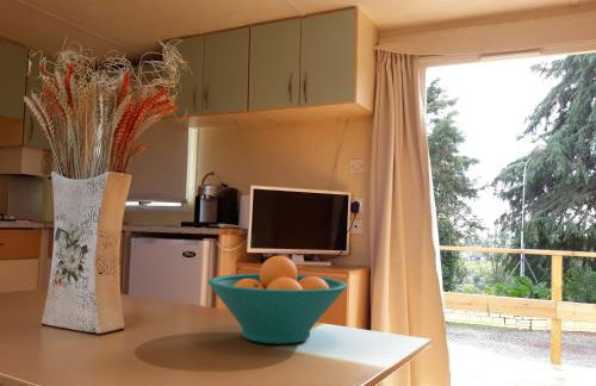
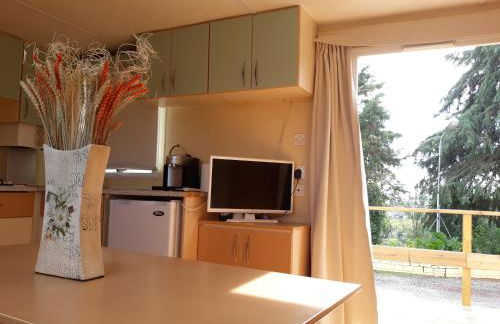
- fruit bowl (277, 295)
